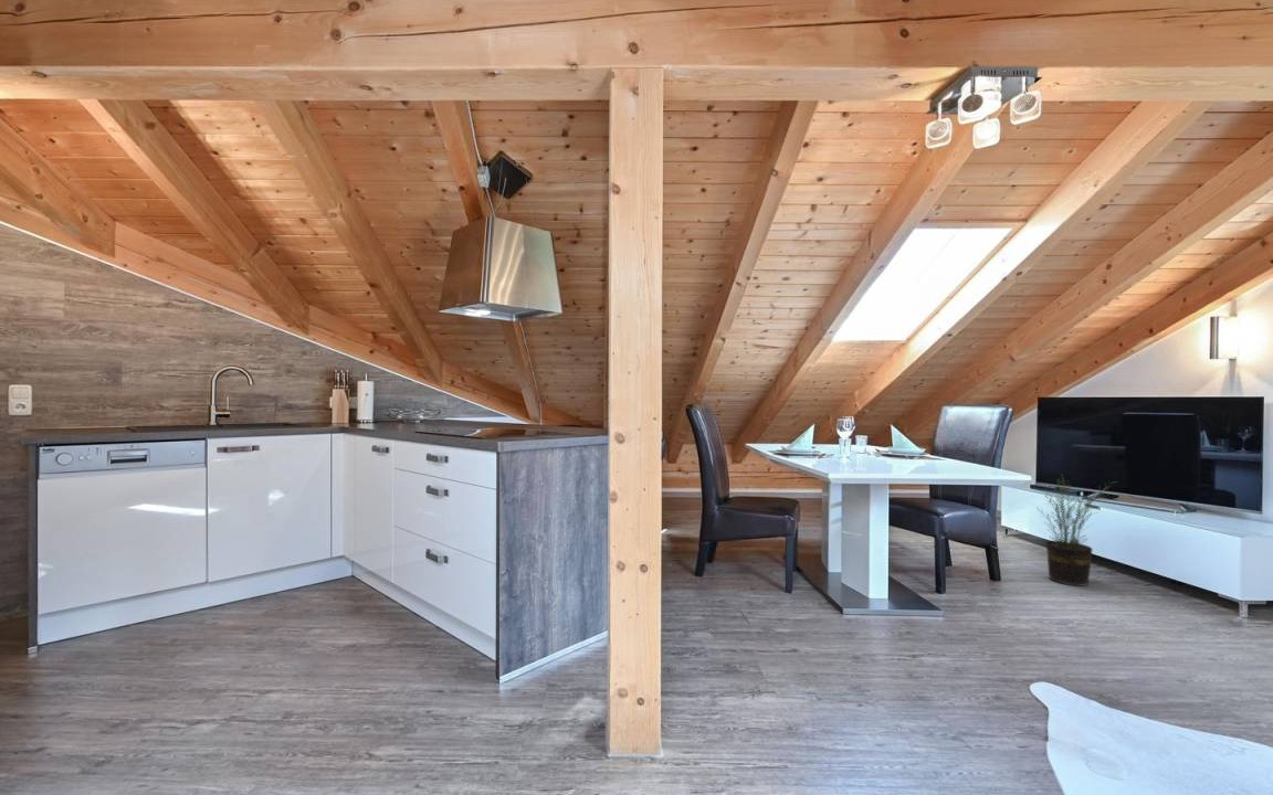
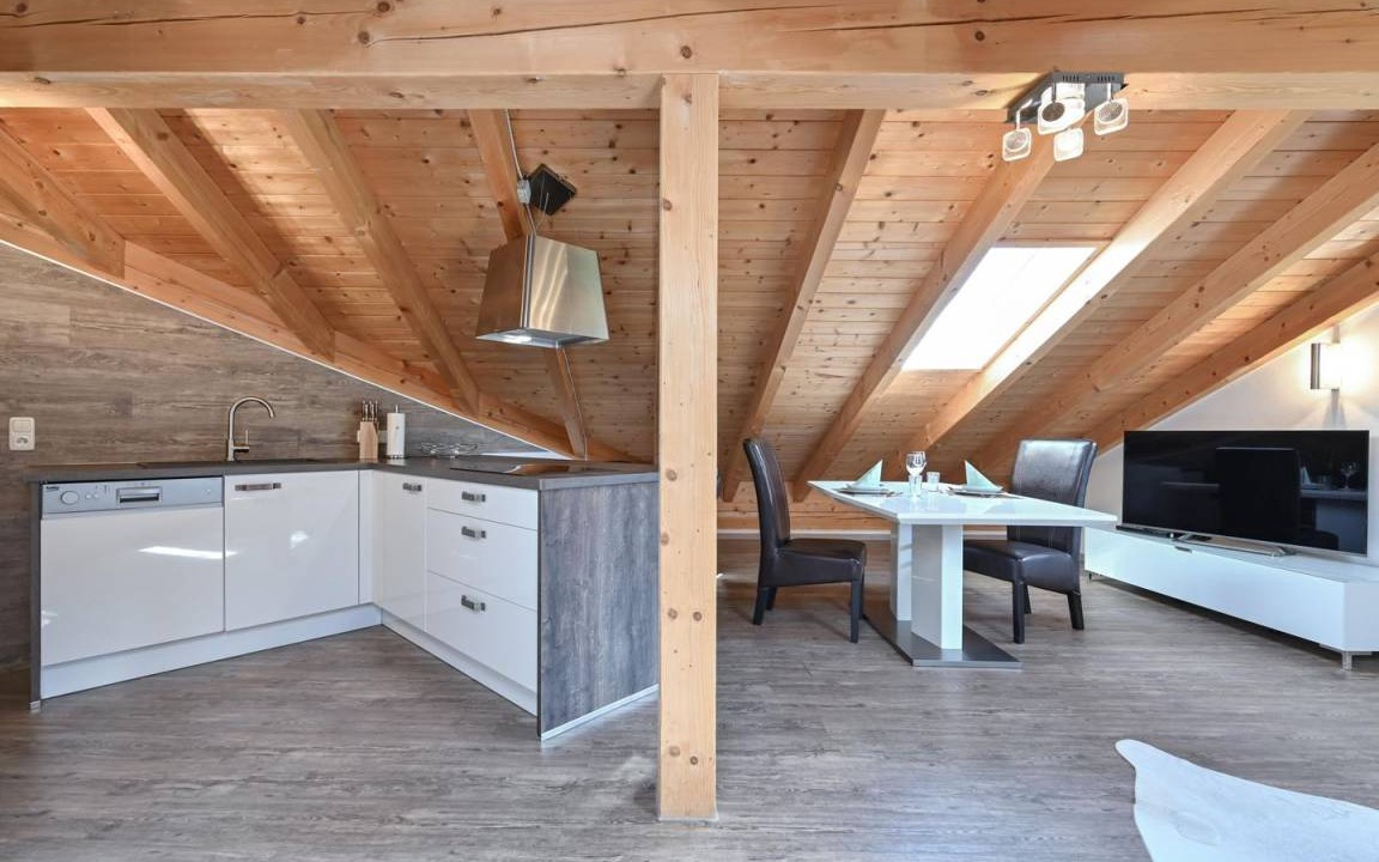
- potted plant (1073, 528)
